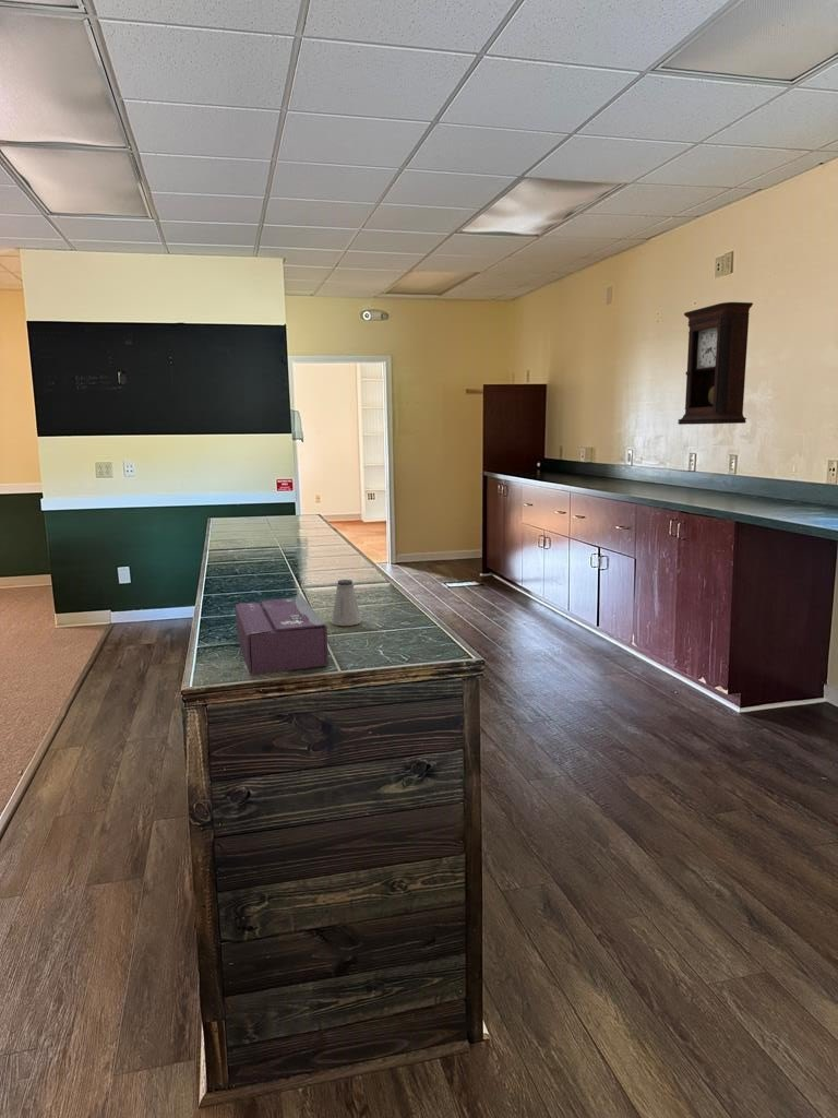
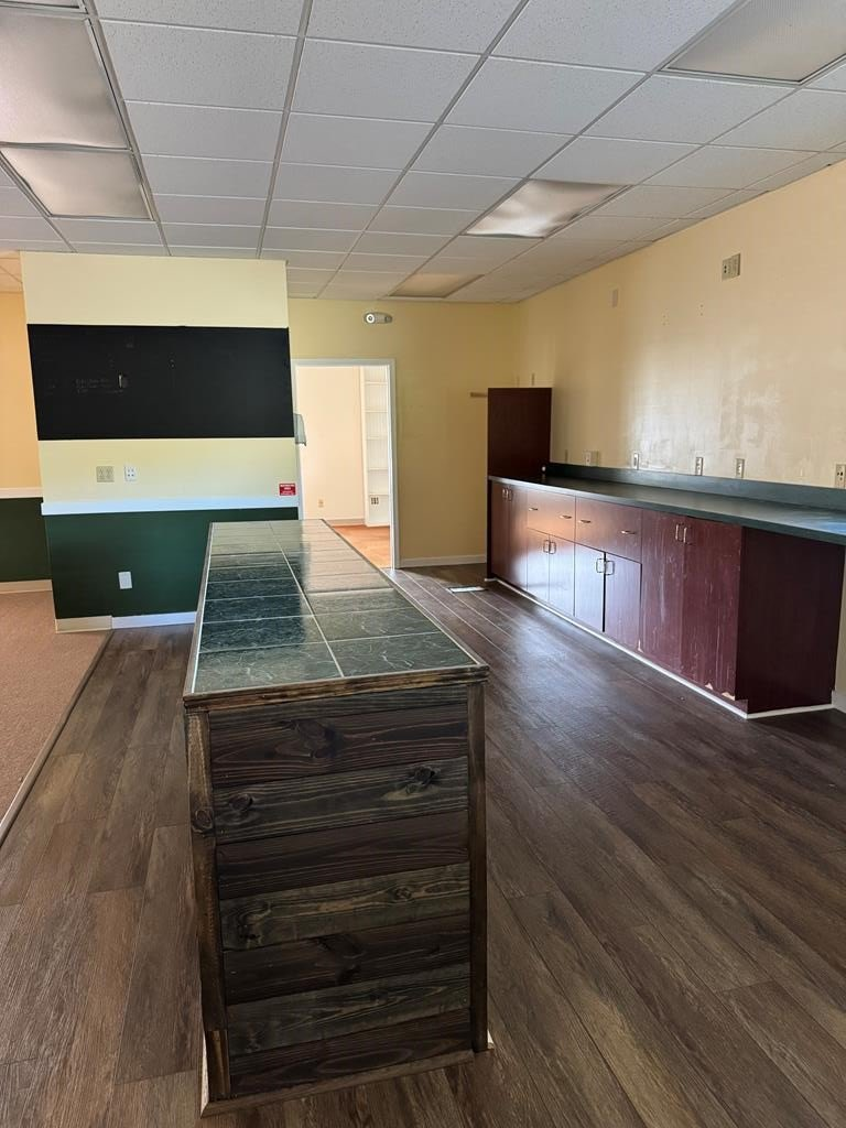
- tissue box (278, 631)
- pendulum clock (710, 367)
- saltshaker (345, 600)
